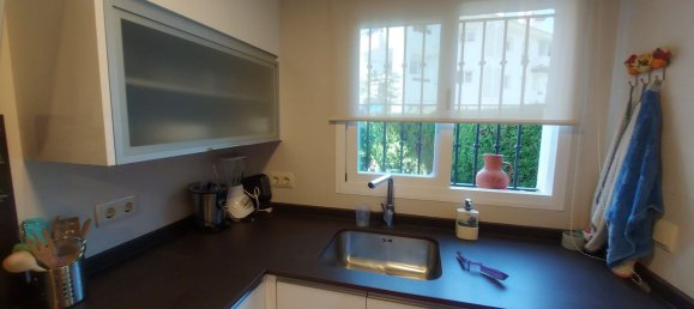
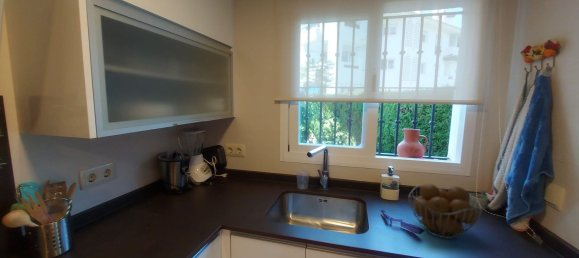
+ fruit basket (442, 209)
